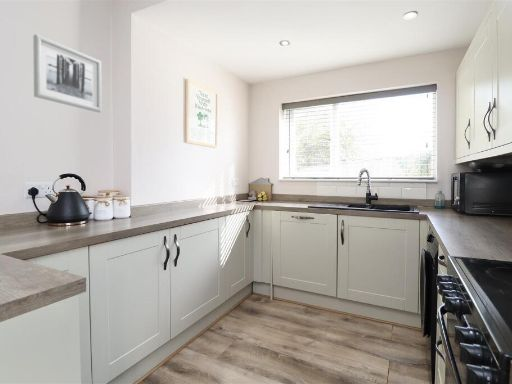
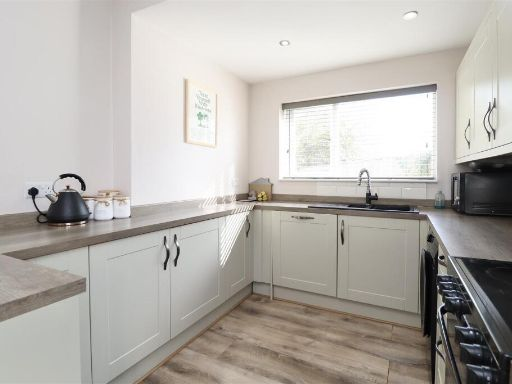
- wall art (70, 77)
